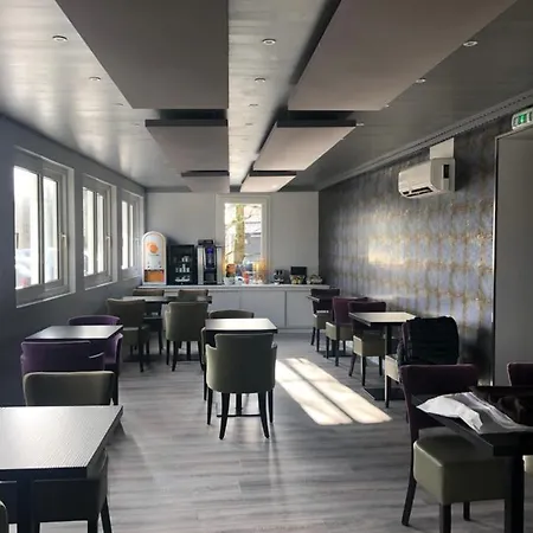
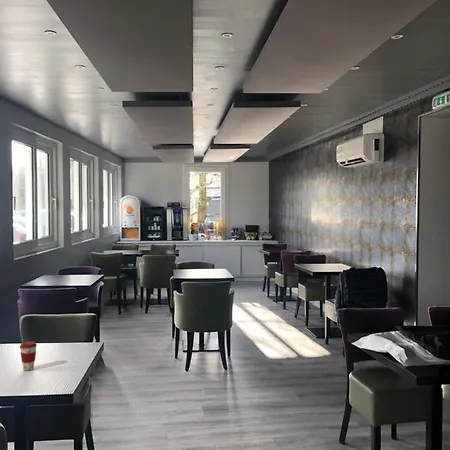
+ coffee cup (28, 355)
